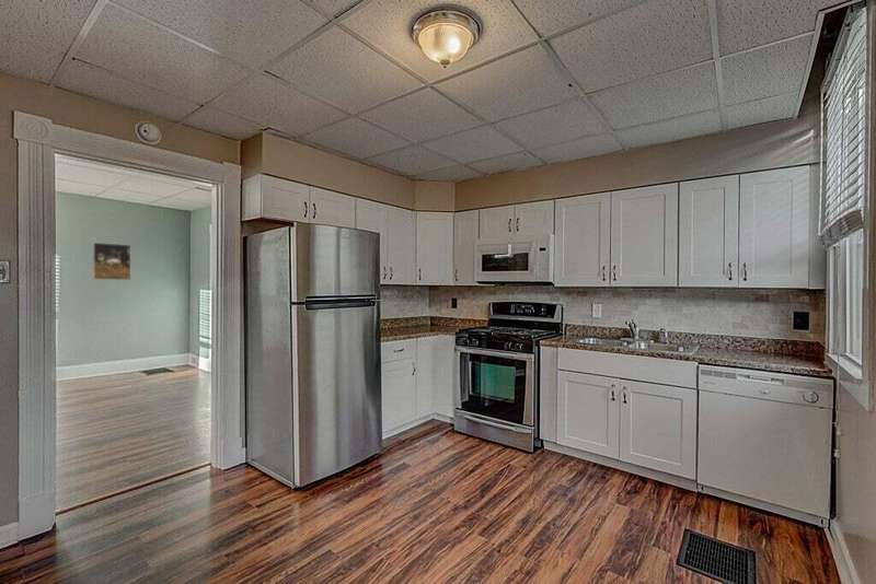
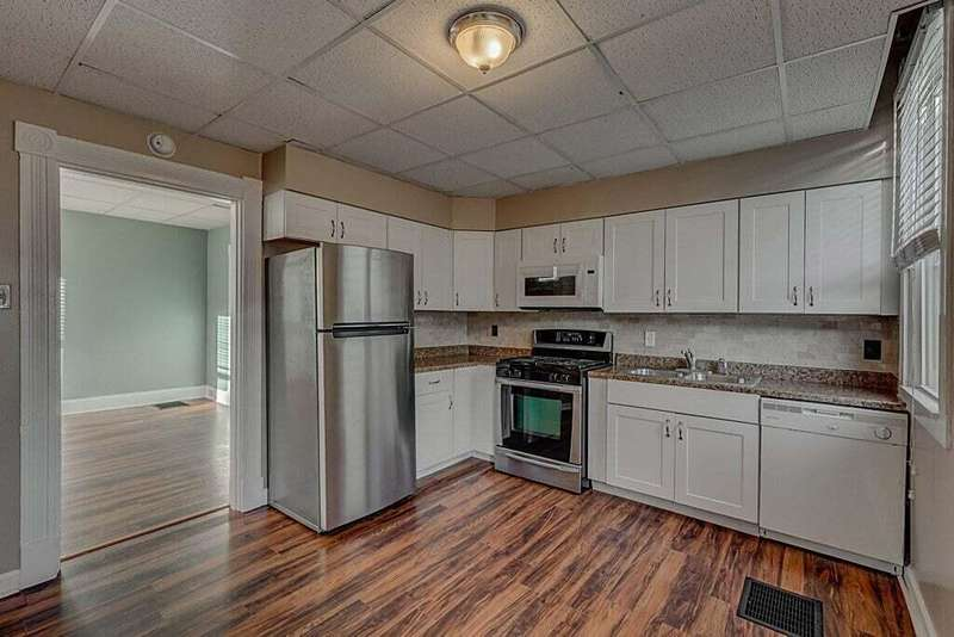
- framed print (112, 261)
